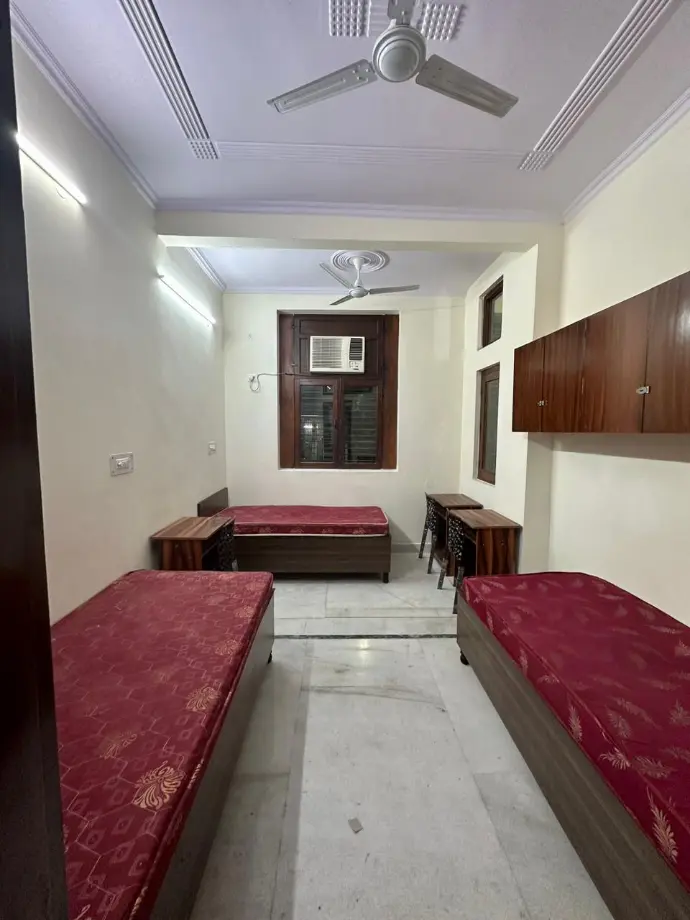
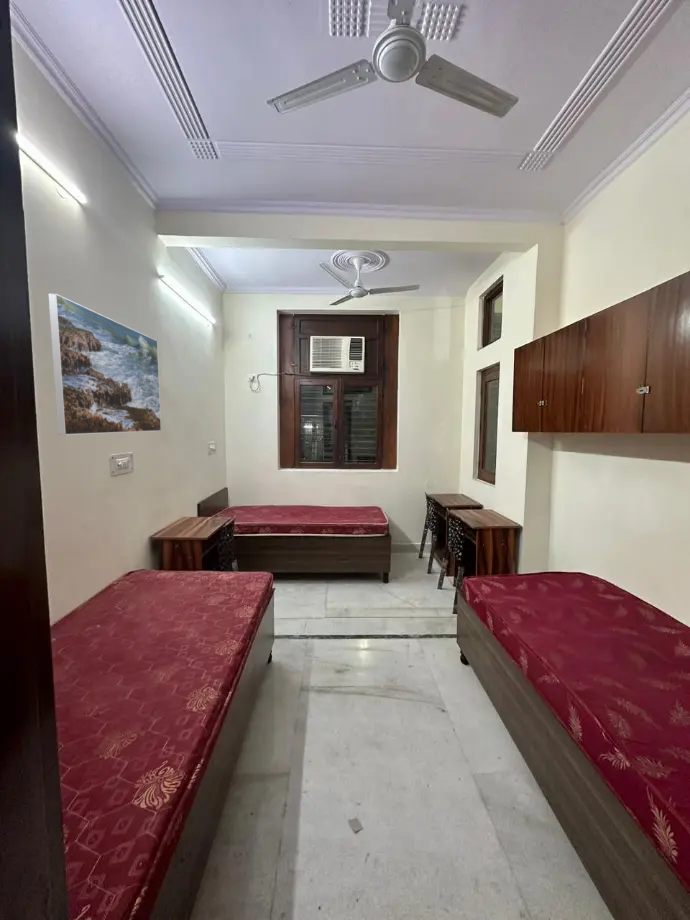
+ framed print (118, 378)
